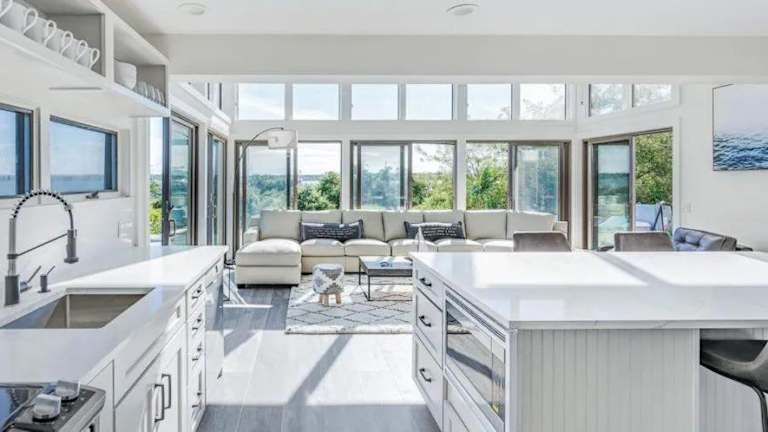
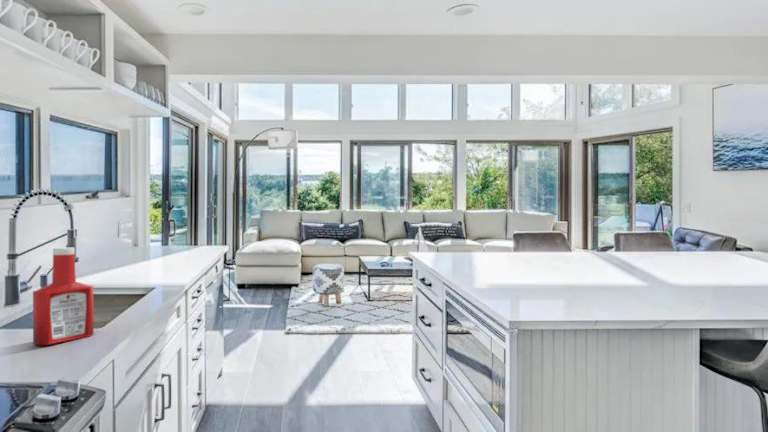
+ soap bottle (64, 293)
